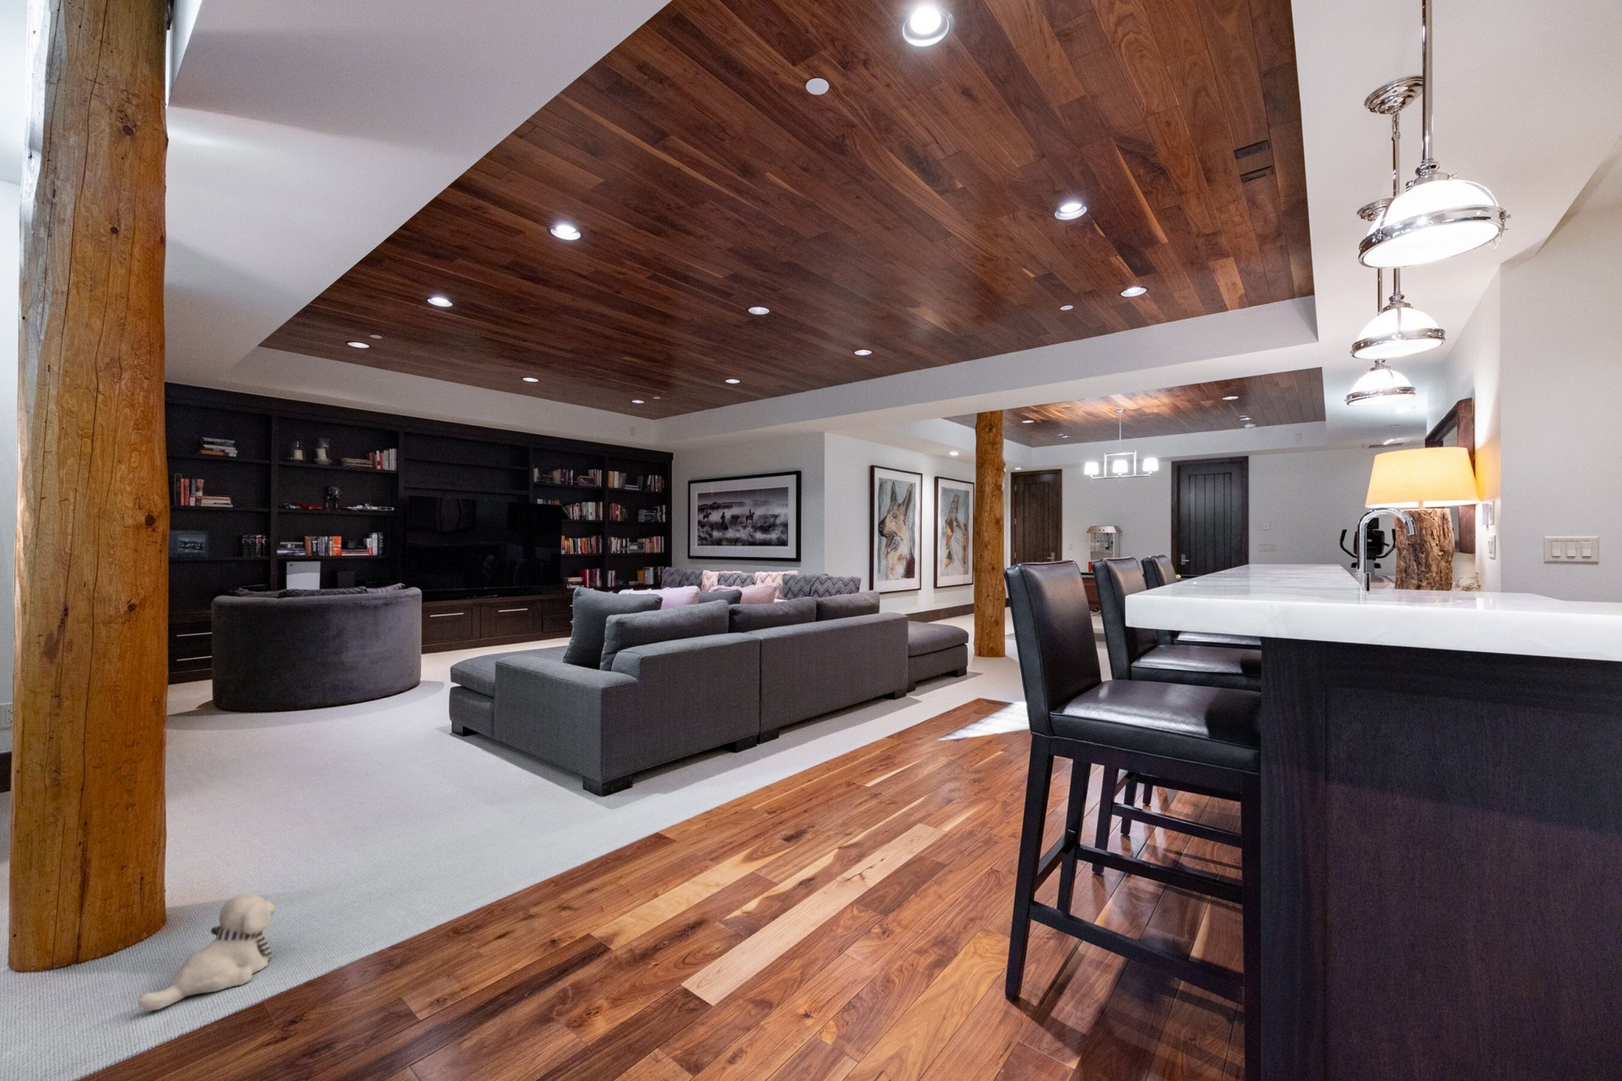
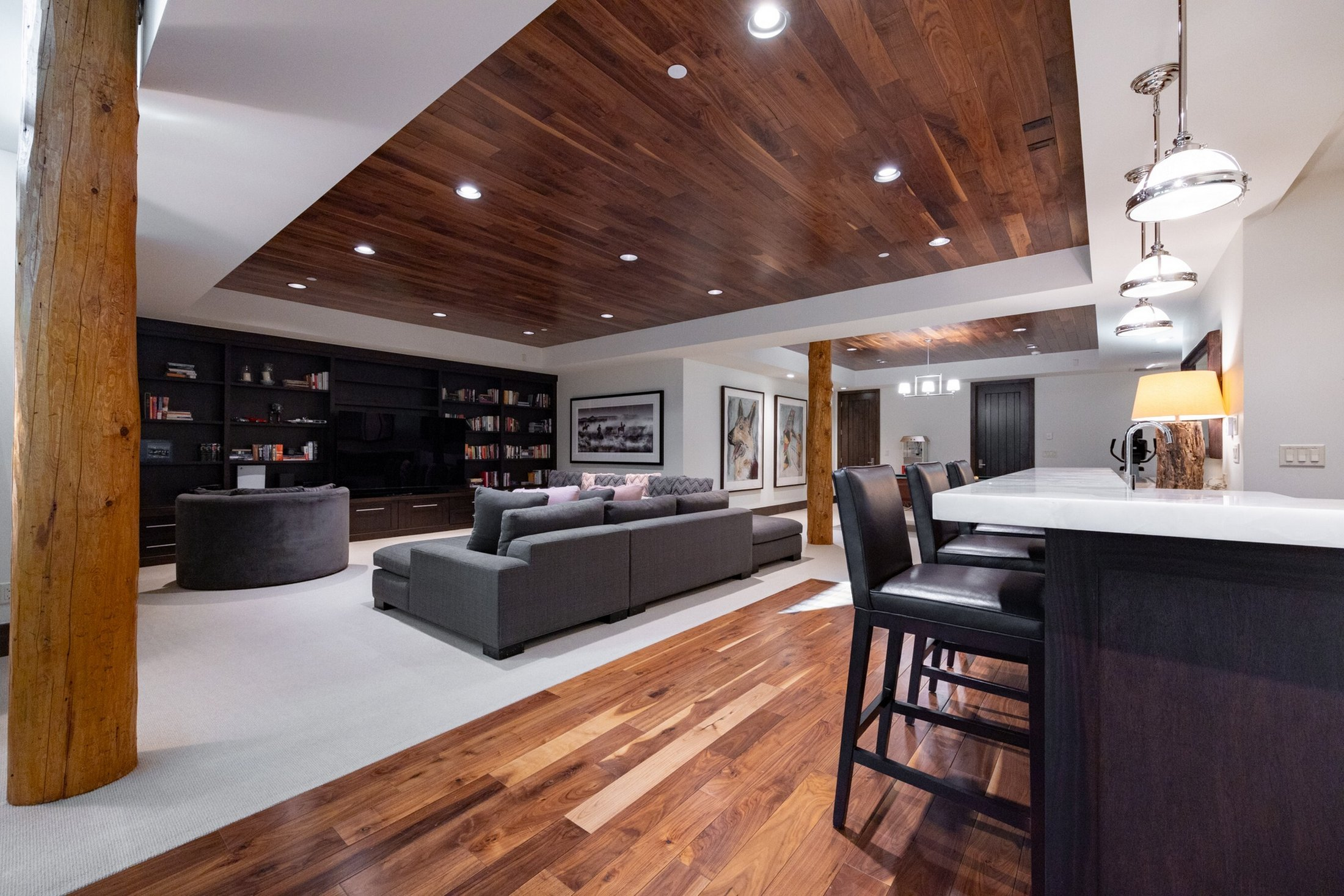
- plush toy (210, 943)
